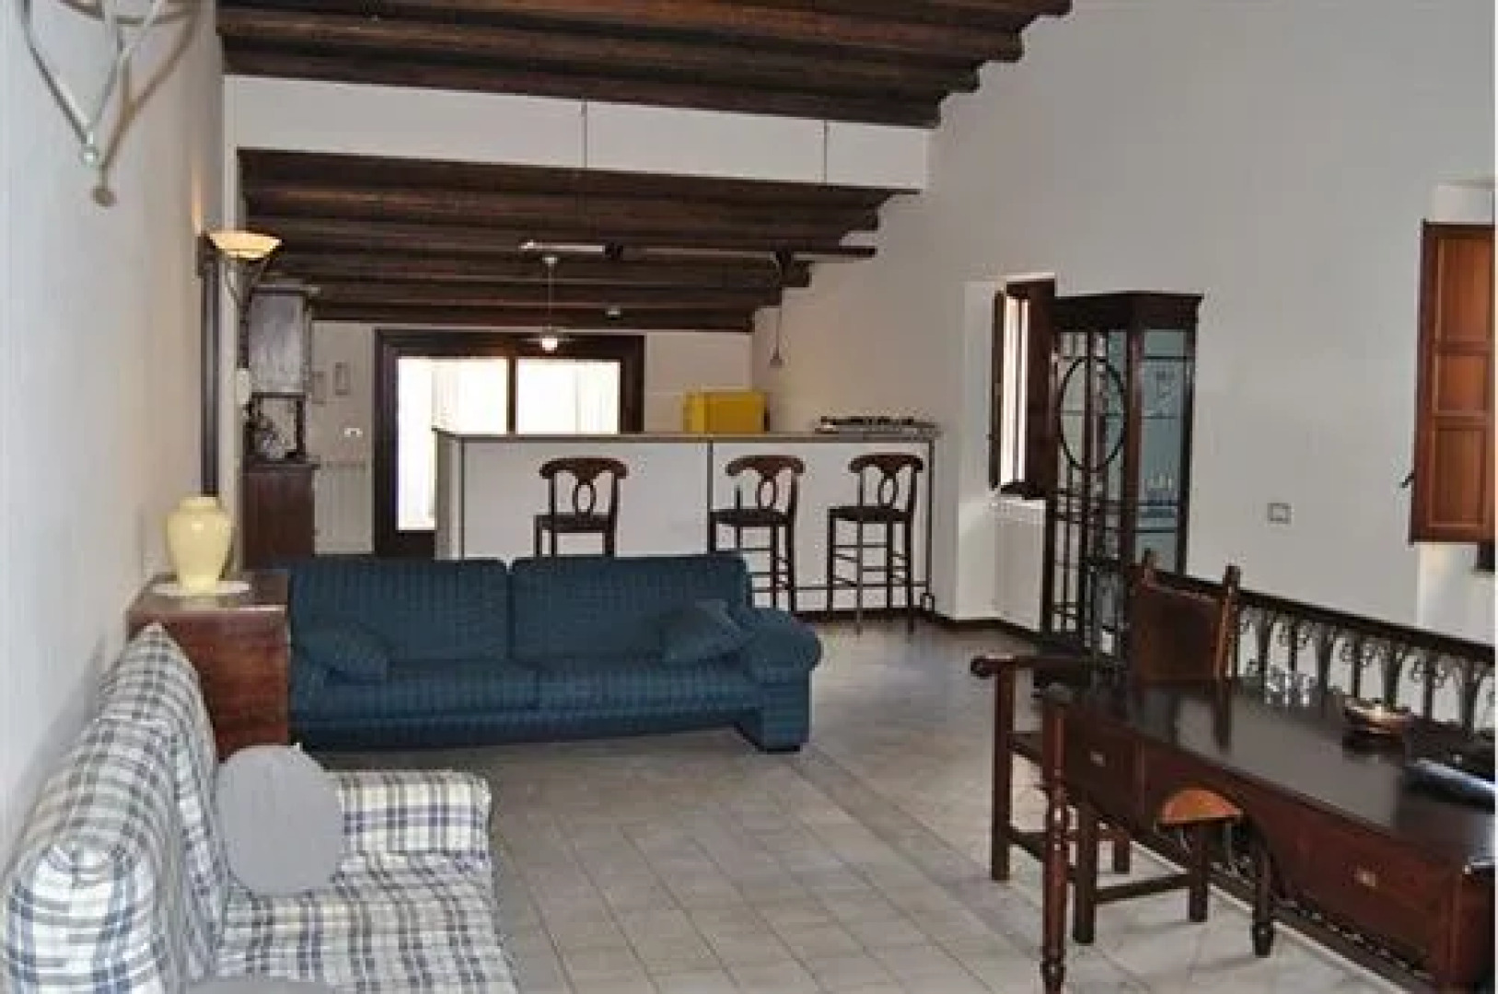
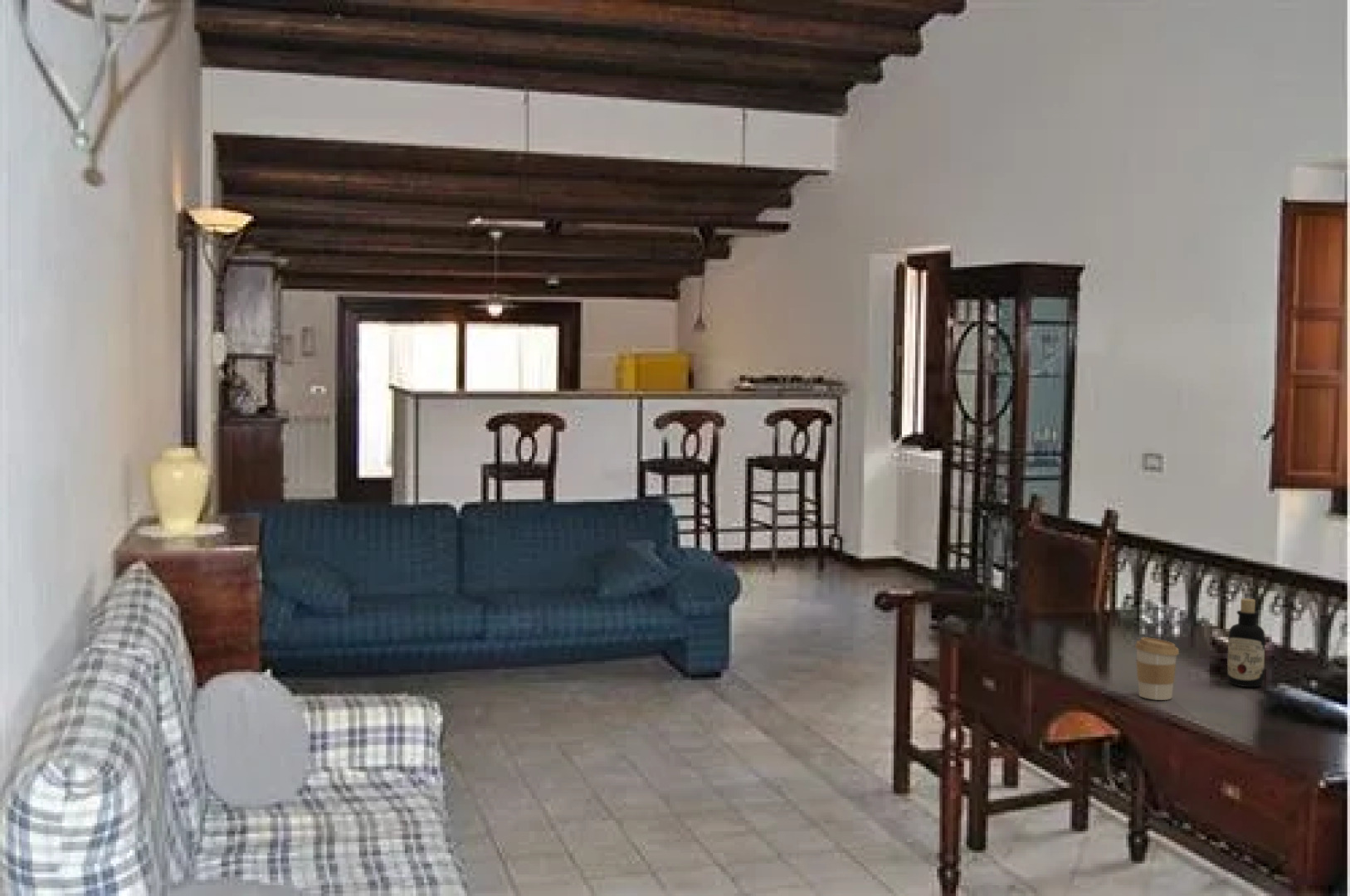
+ bottle (1246, 641)
+ coffee cup (1156, 668)
